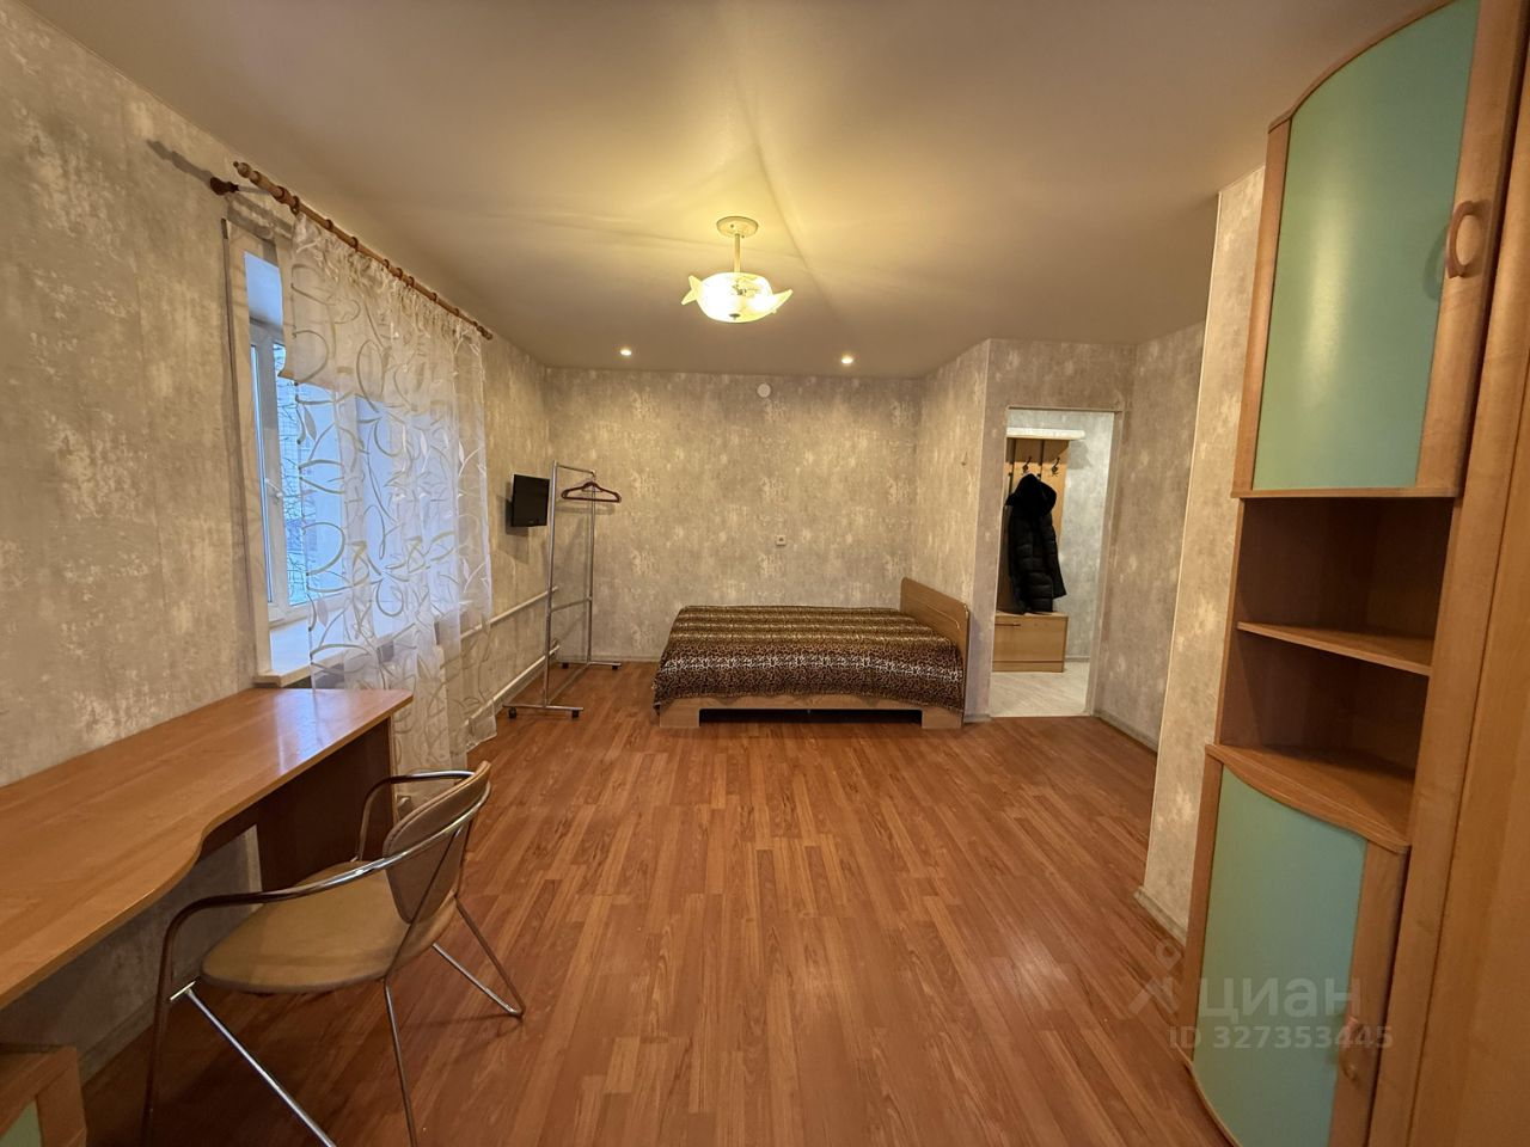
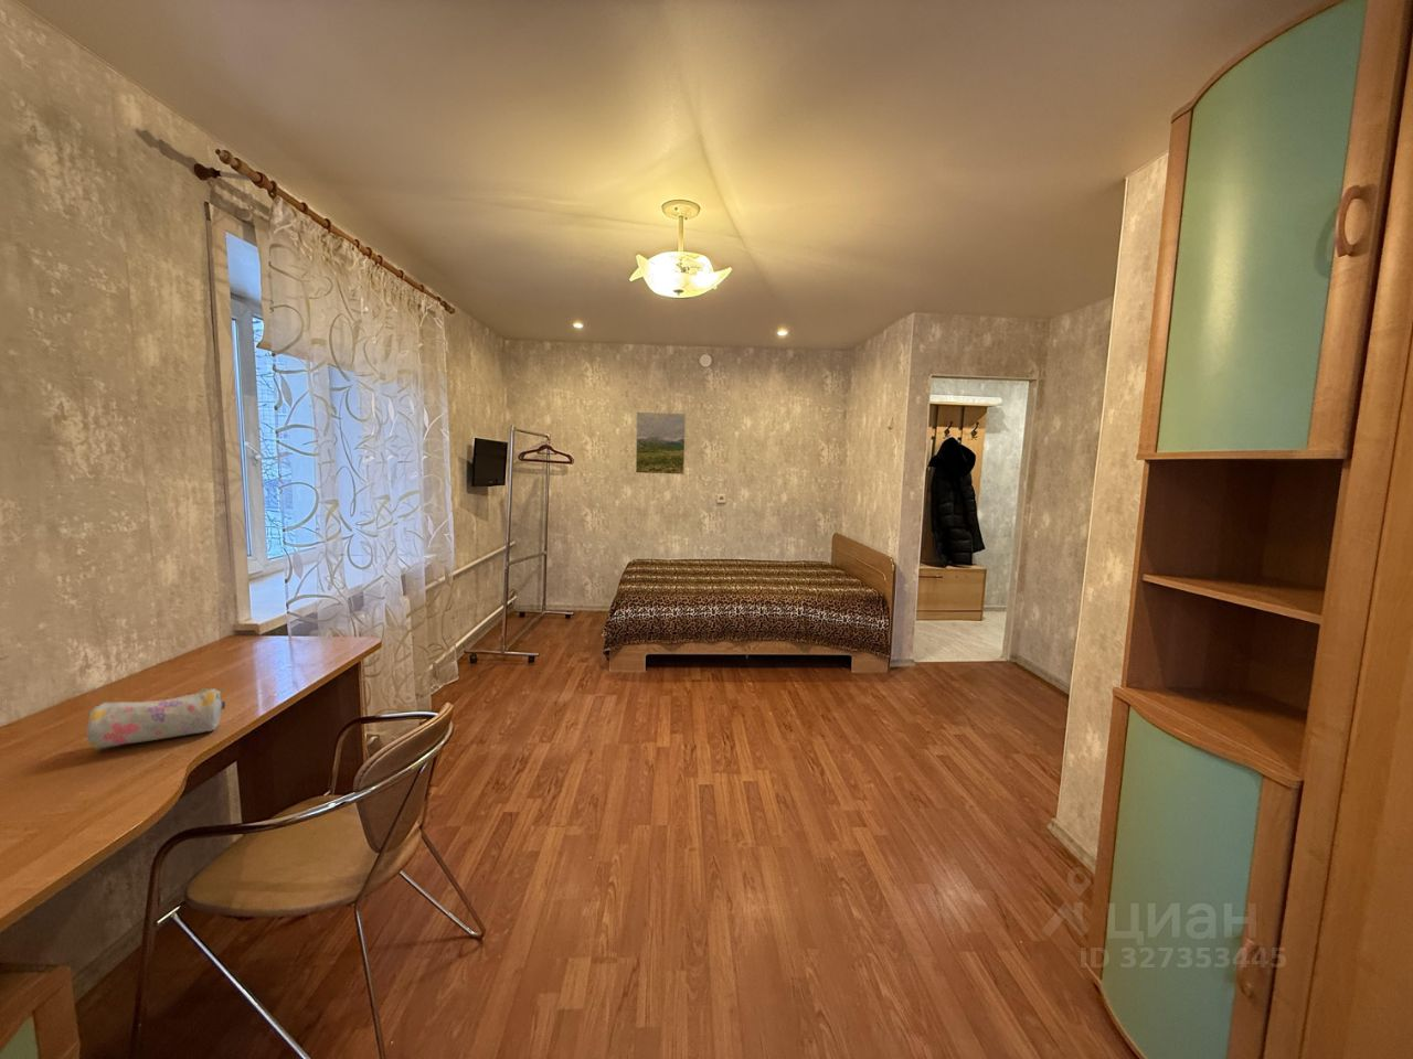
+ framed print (660, 444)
+ pencil case (159, 717)
